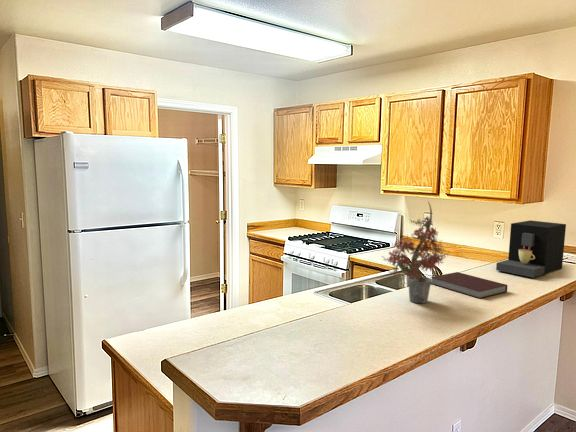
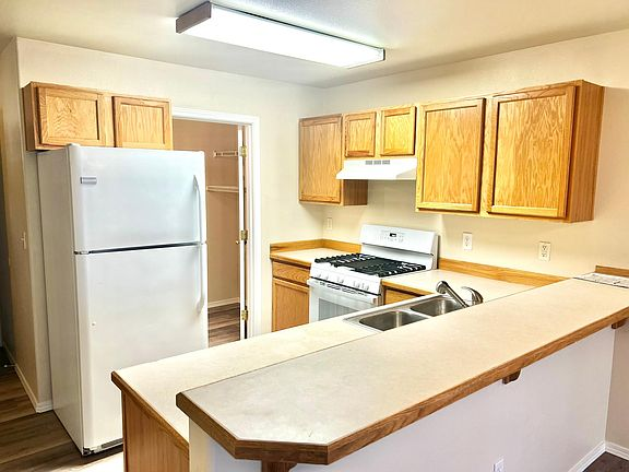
- coffee maker (531, 247)
- notebook (467, 284)
- potted plant (421, 251)
